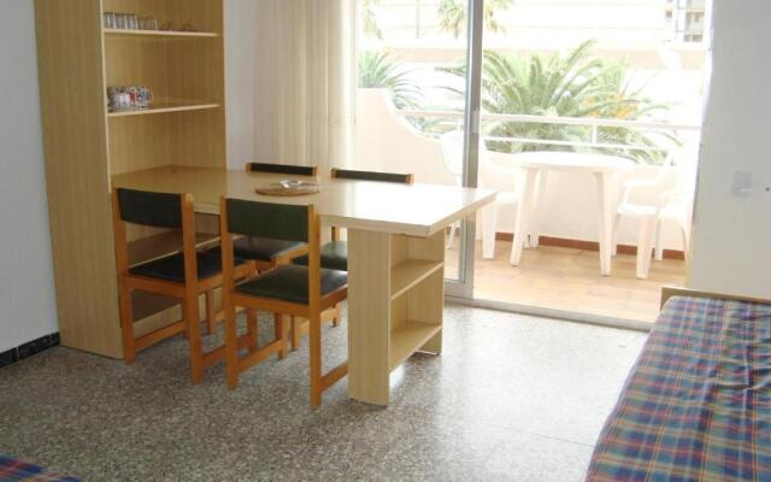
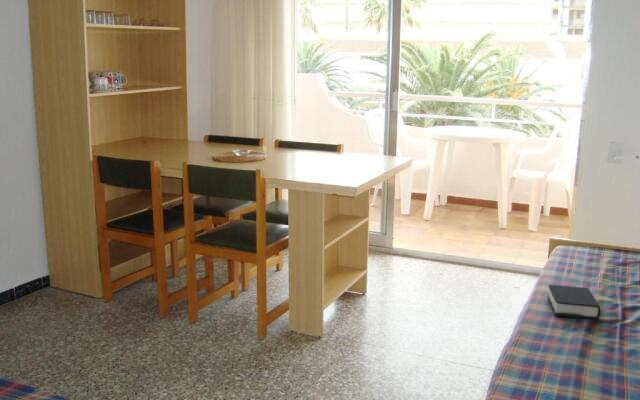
+ book (572, 301)
